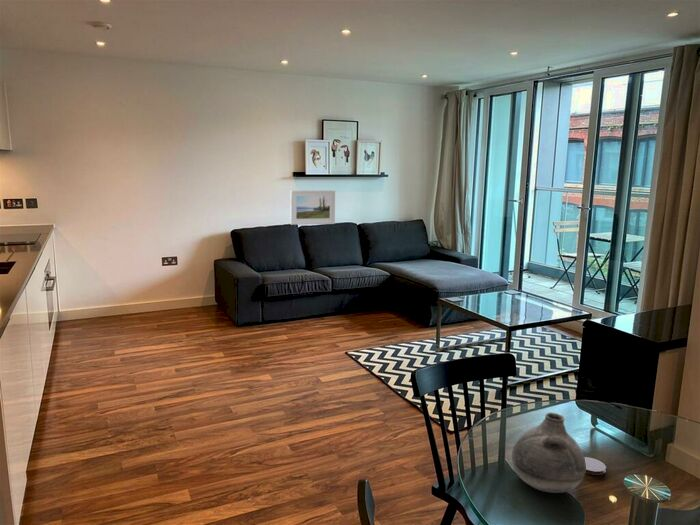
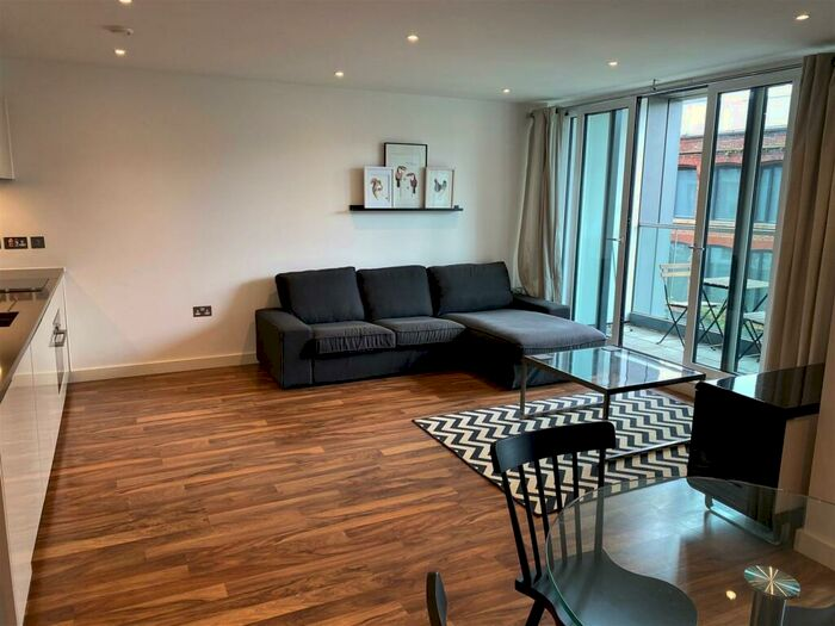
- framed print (313, 207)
- coaster (590, 465)
- vase (548, 449)
